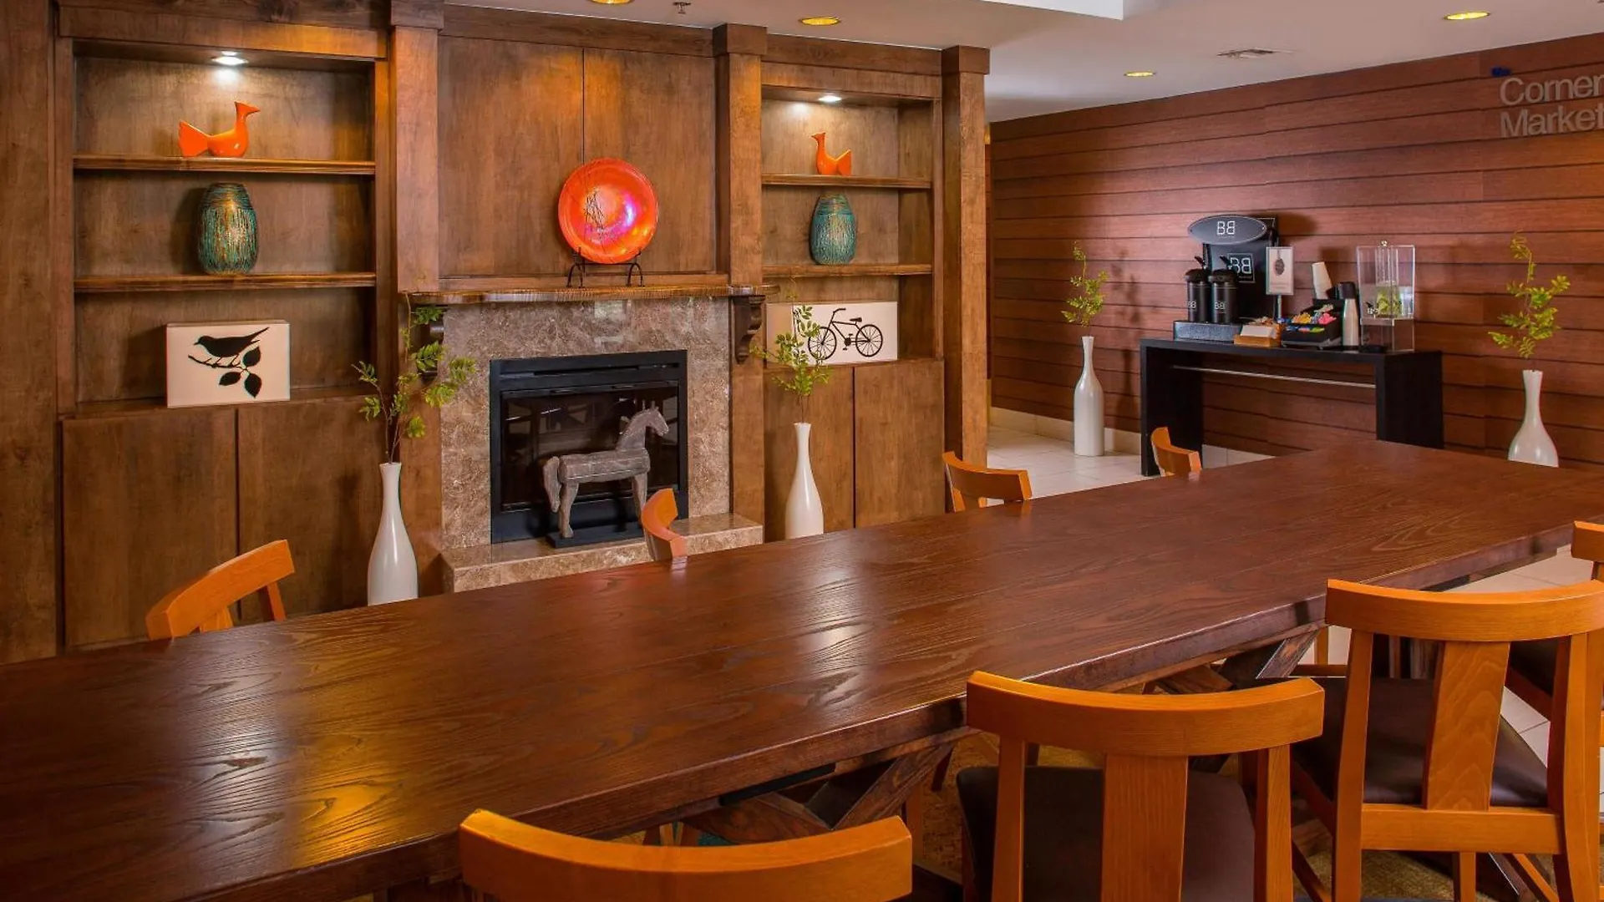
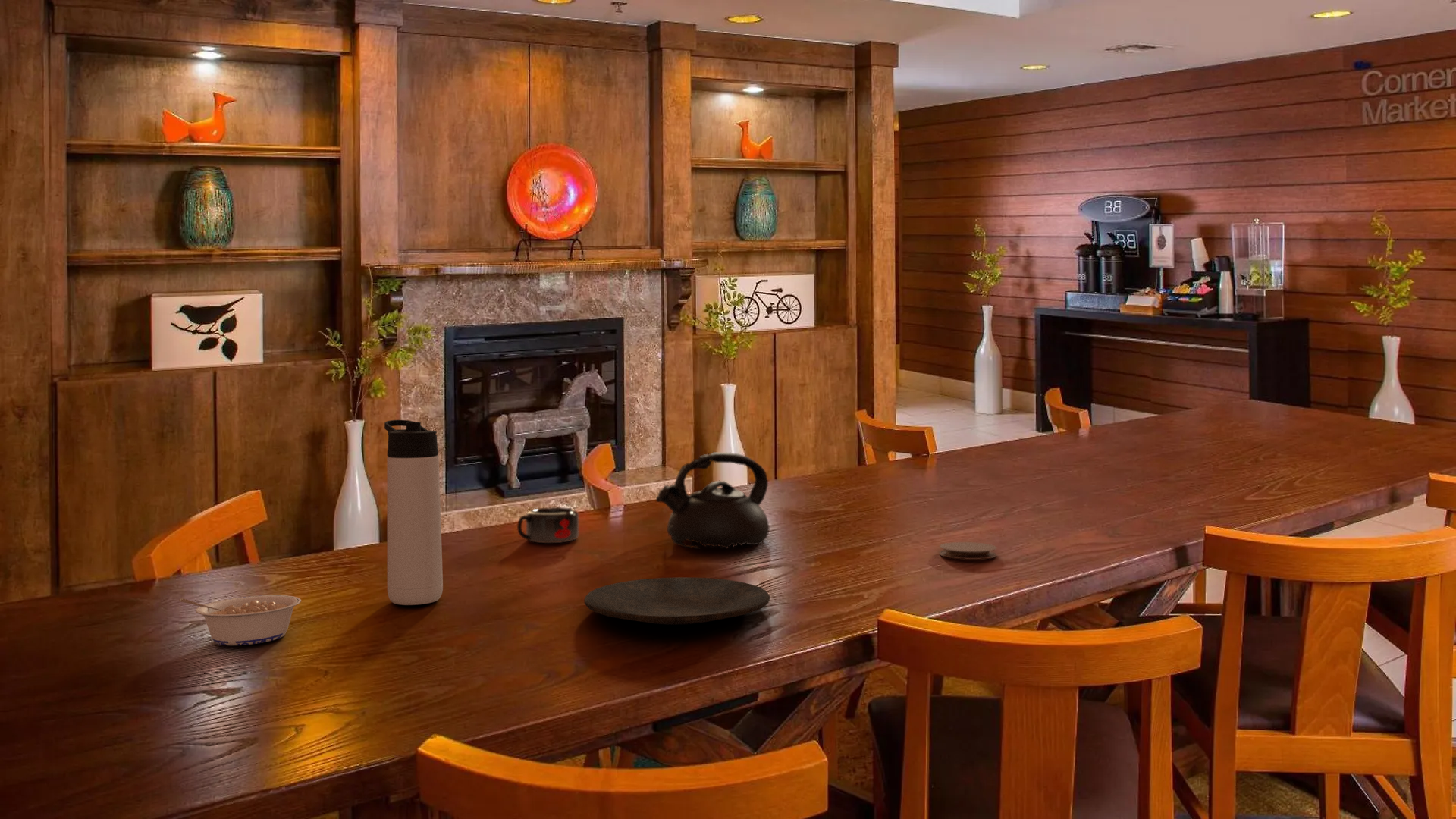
+ mug (547, 526)
+ plate (677, 604)
+ coaster (968, 551)
+ legume (245, 618)
+ thermos bottle (410, 510)
+ teapot (714, 497)
